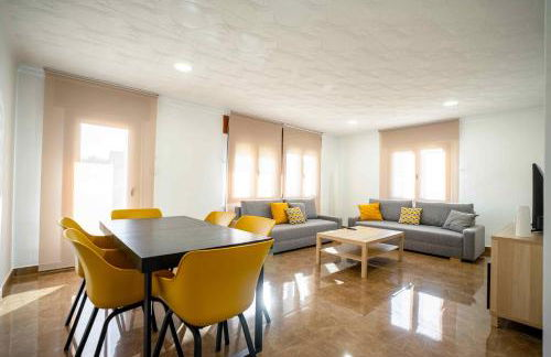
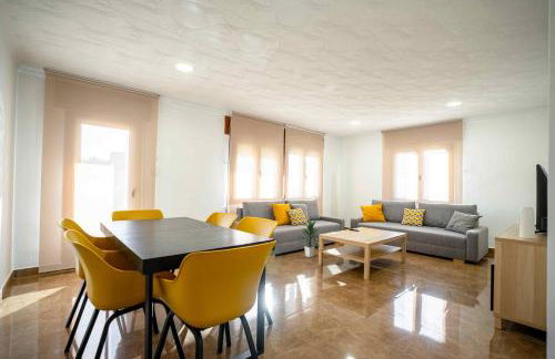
+ indoor plant (310, 238)
